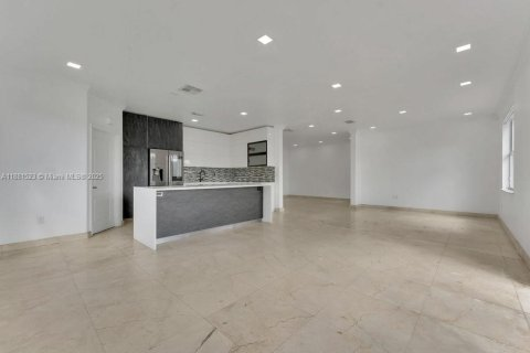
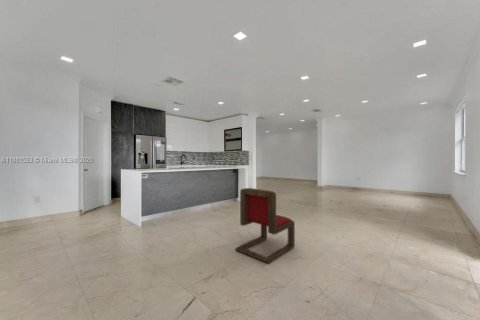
+ chair (265, 218)
